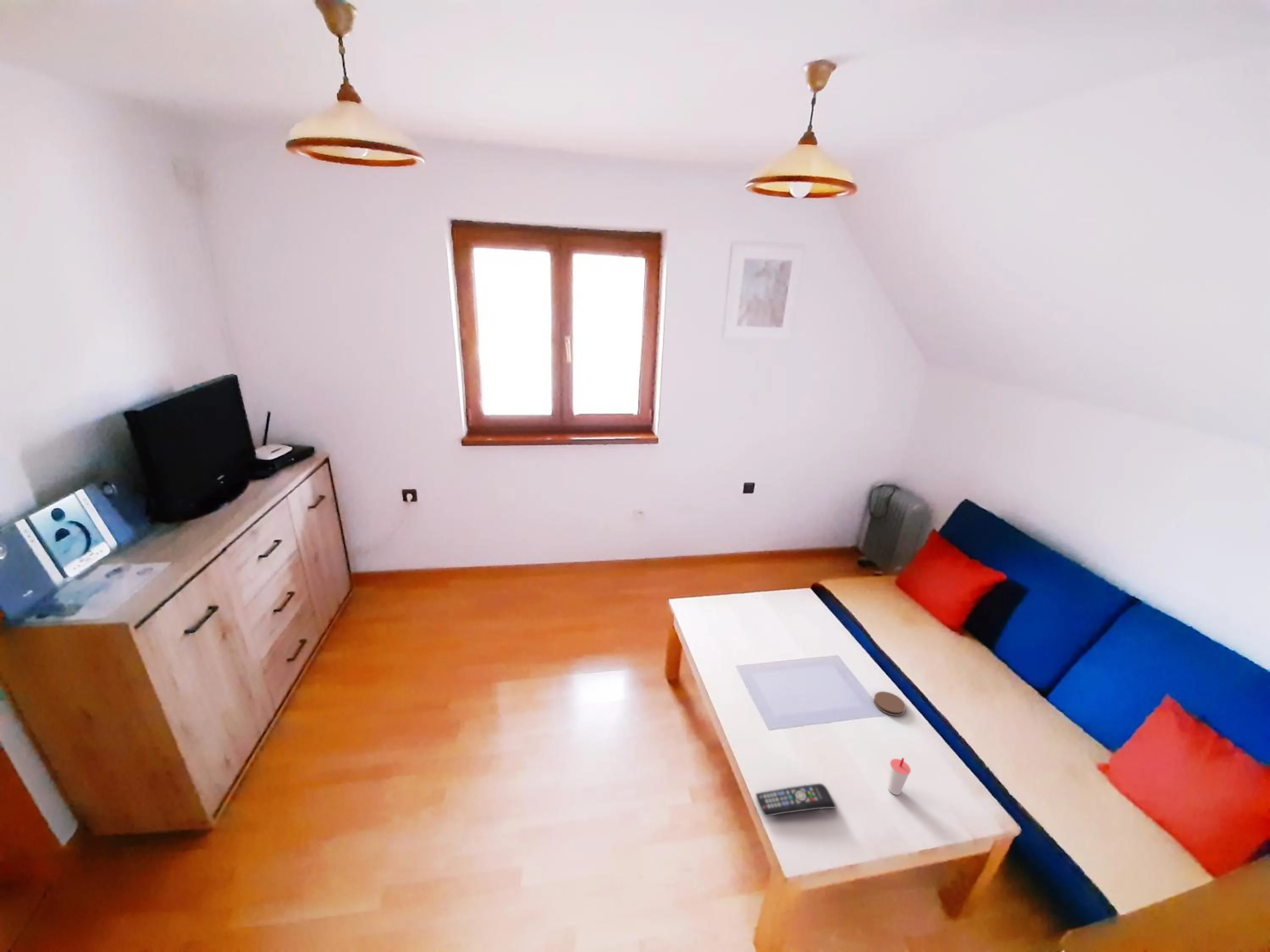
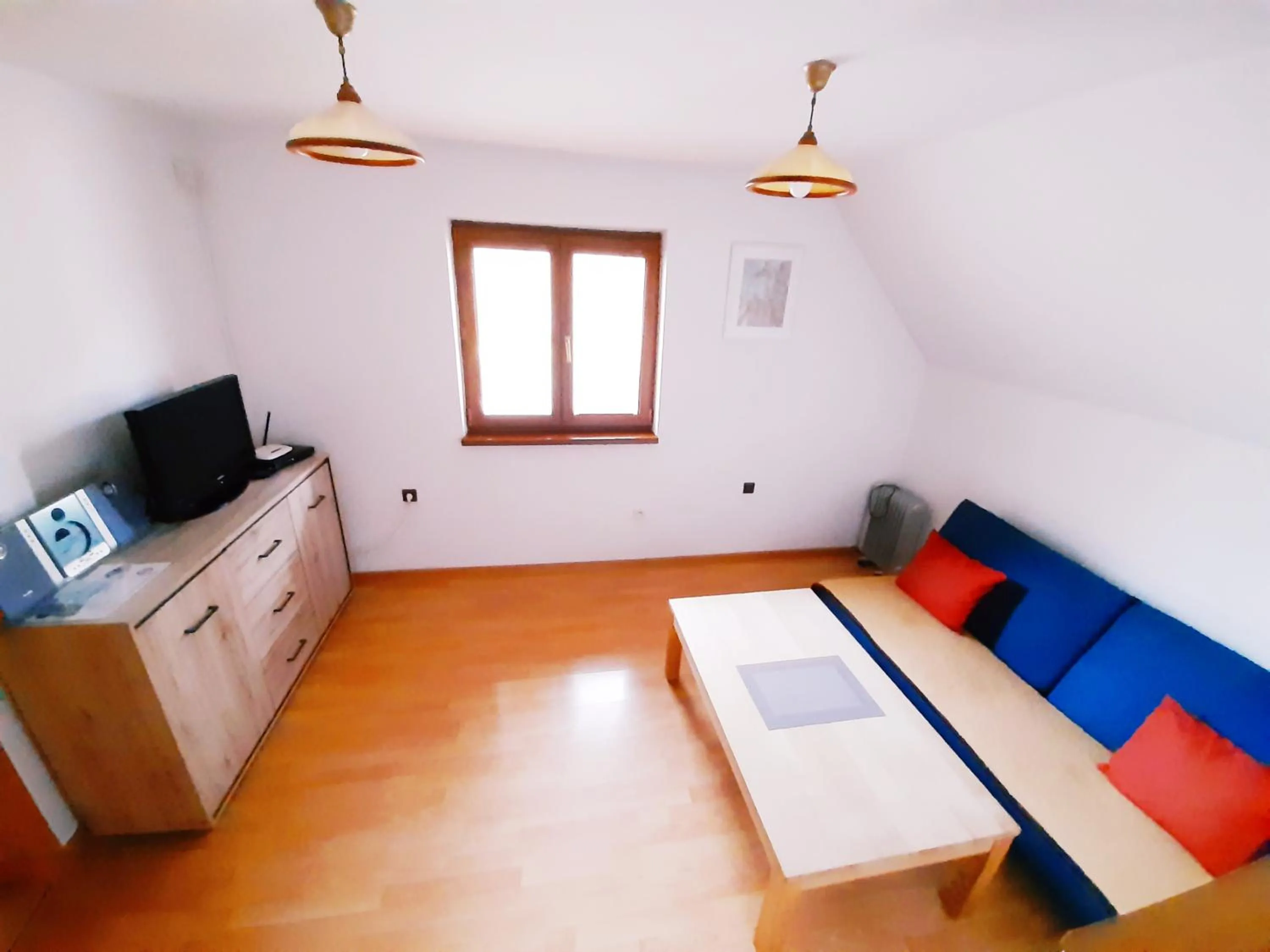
- cup (898, 774)
- remote control (796, 800)
- coaster (889, 703)
